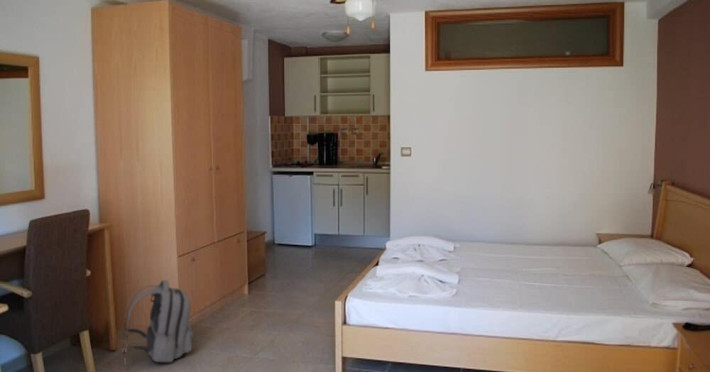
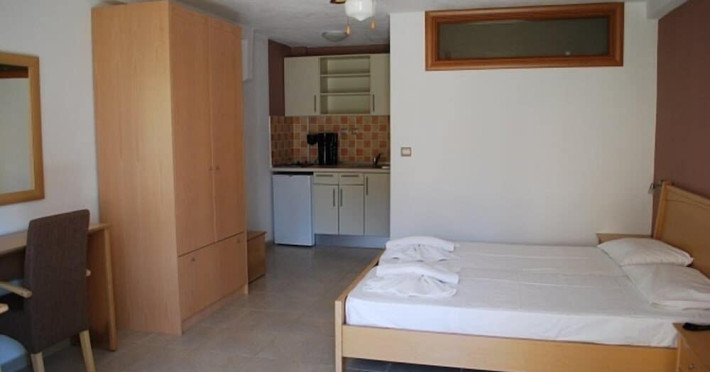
- backpack (158, 318)
